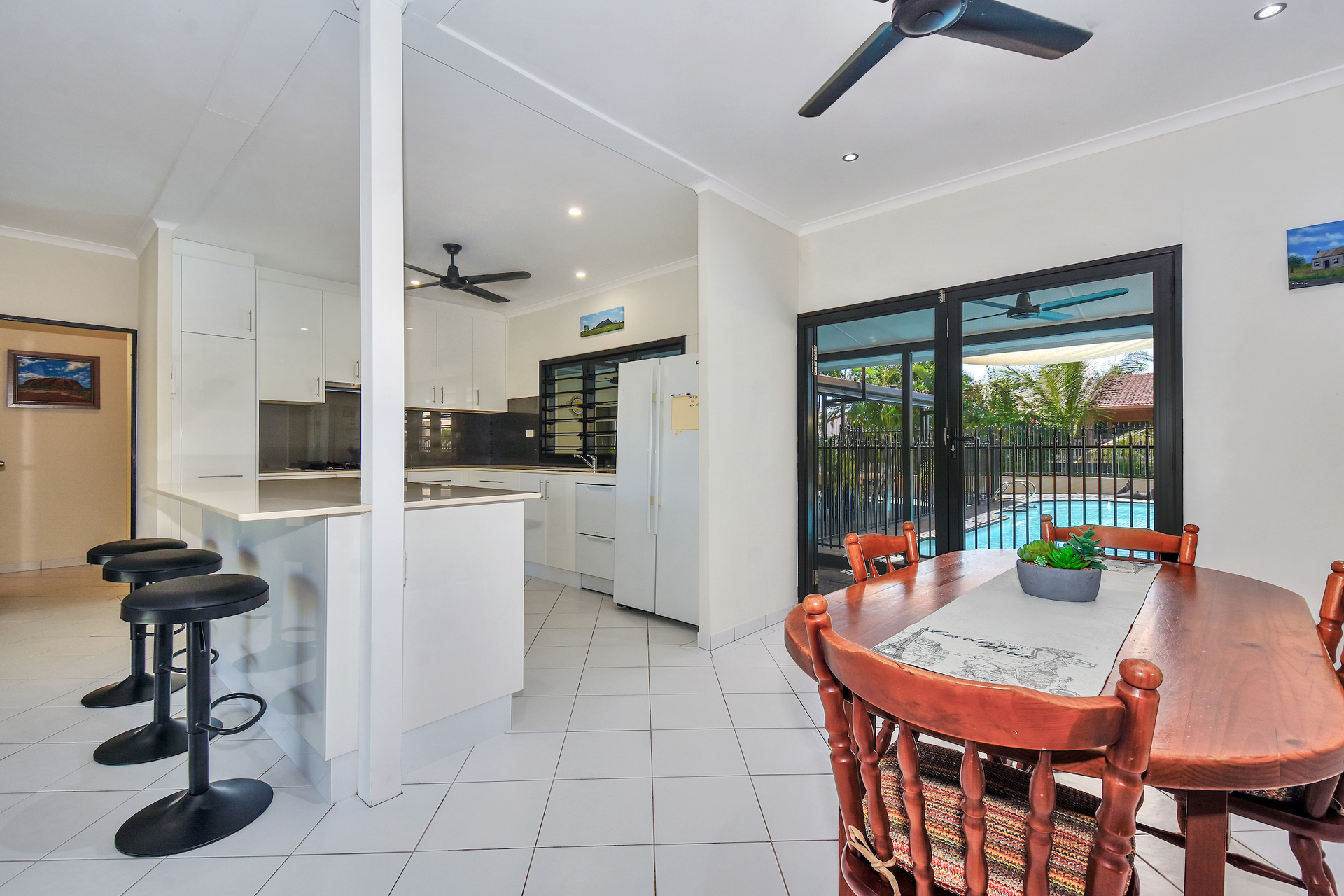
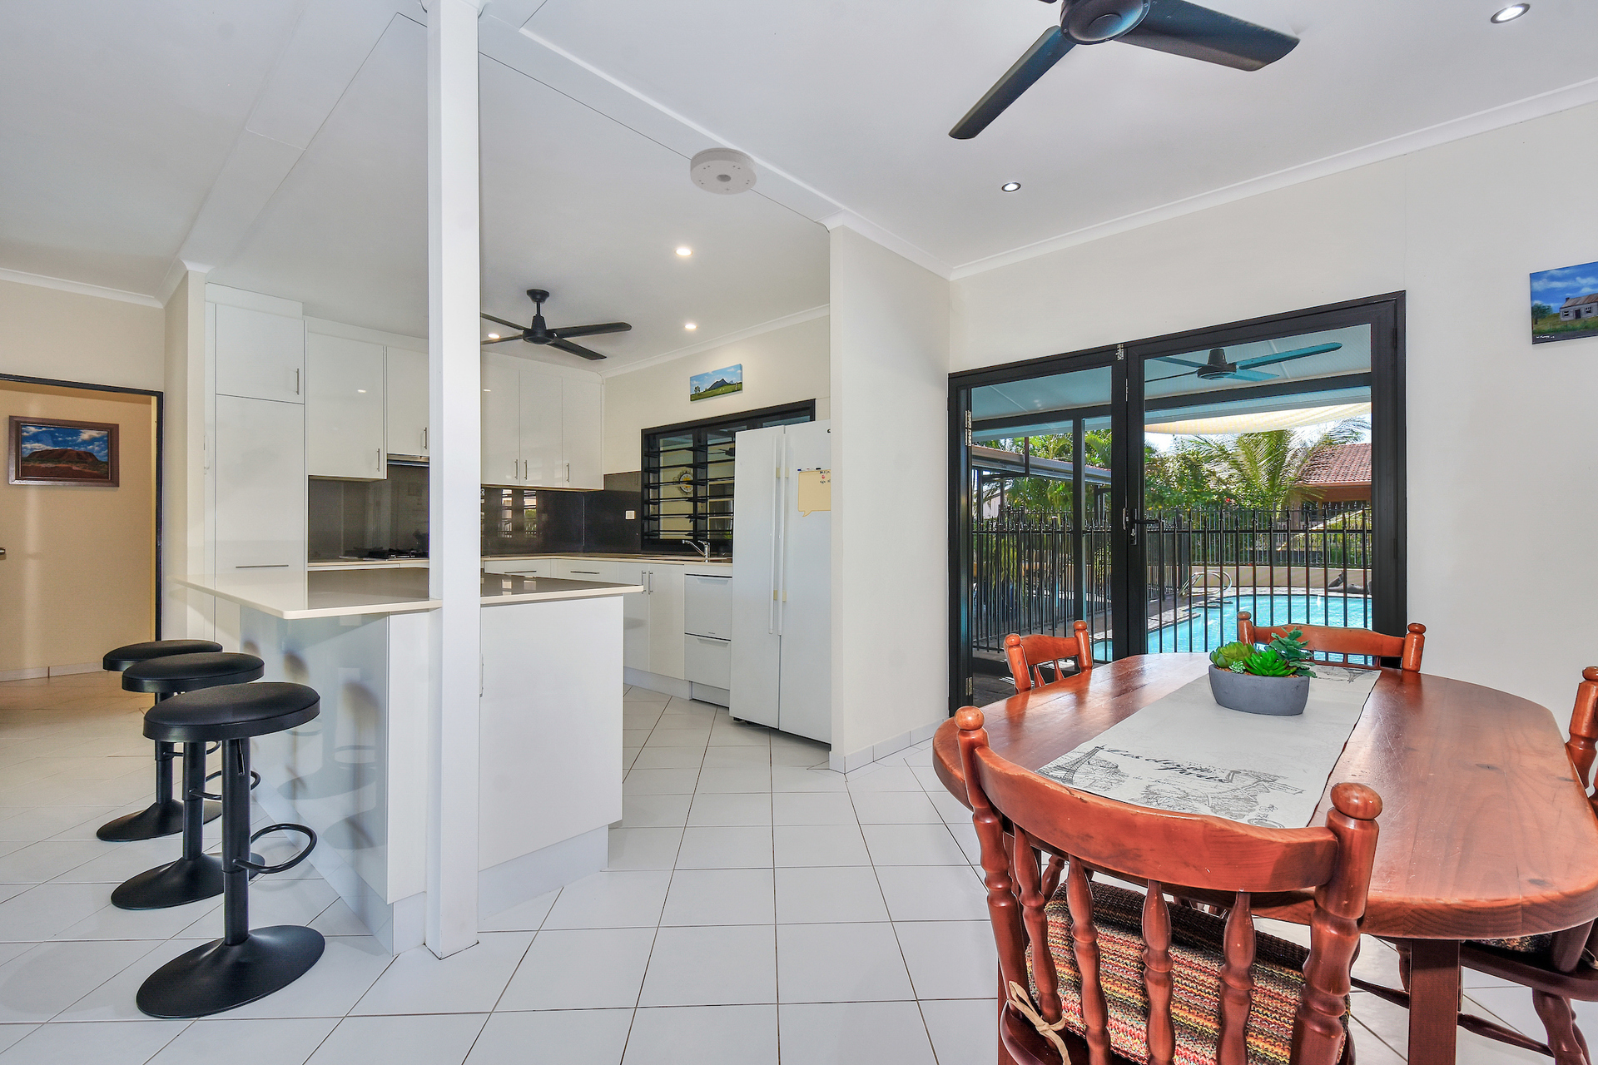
+ smoke detector (723, 171)
